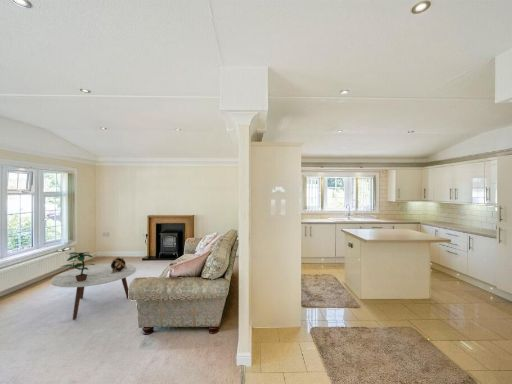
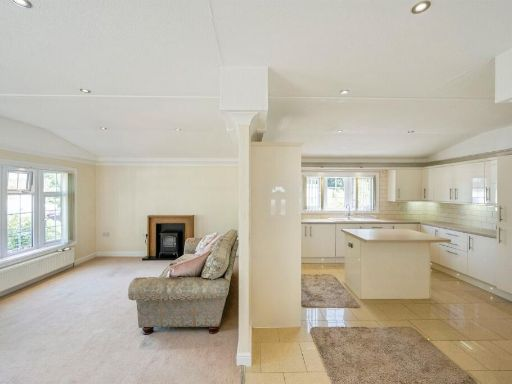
- potted plant (79, 266)
- decorative sphere (118, 264)
- coffee table (96, 284)
